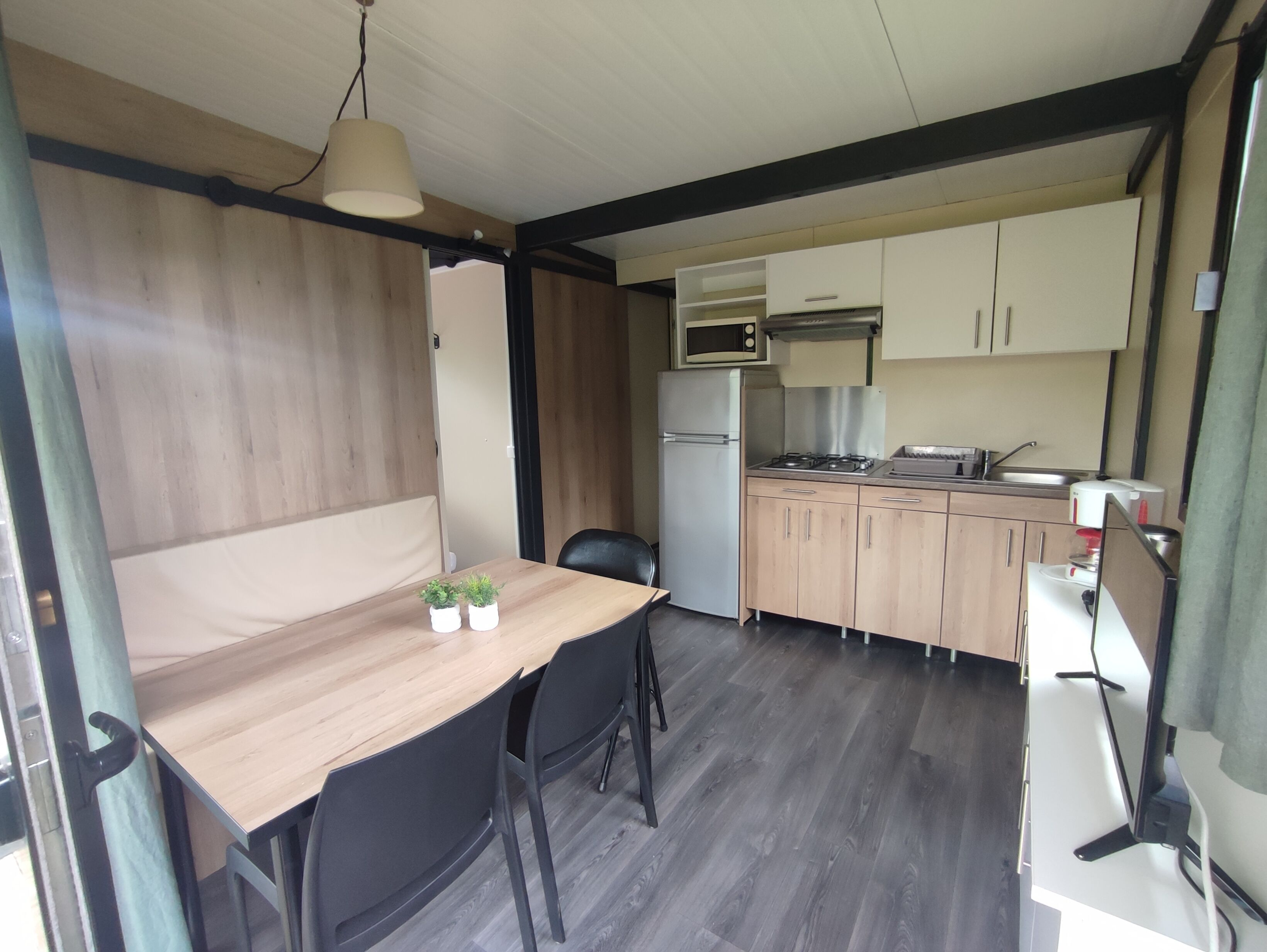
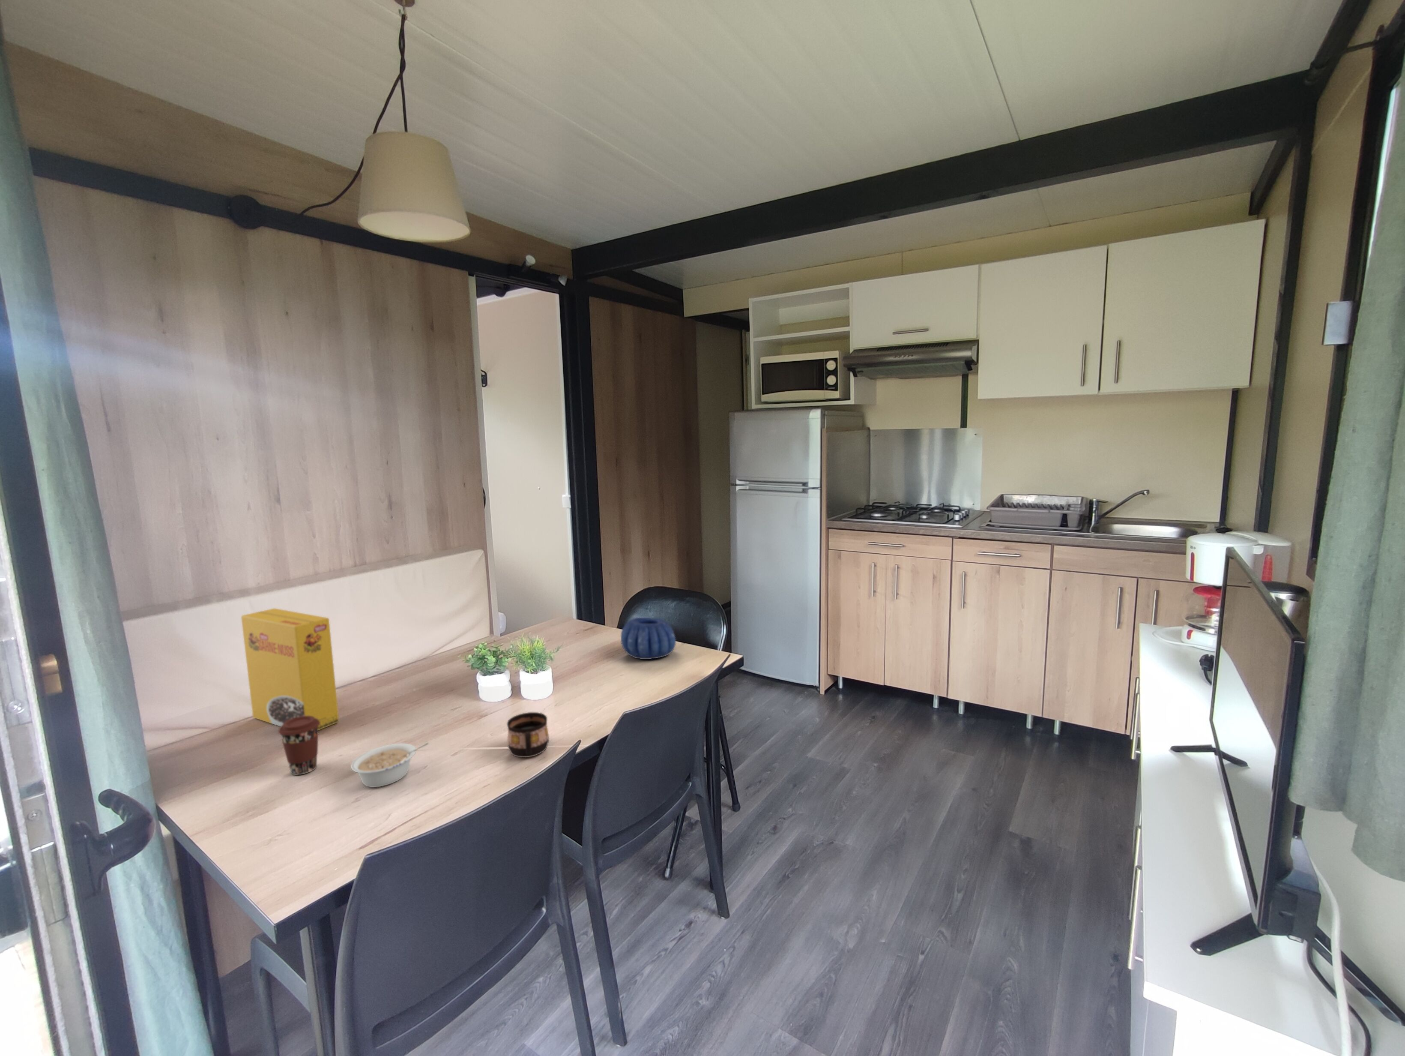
+ cereal box (291, 669)
+ cup (527, 737)
+ decorative bowl (648, 637)
+ coffee cup (302, 745)
+ legume (387, 763)
